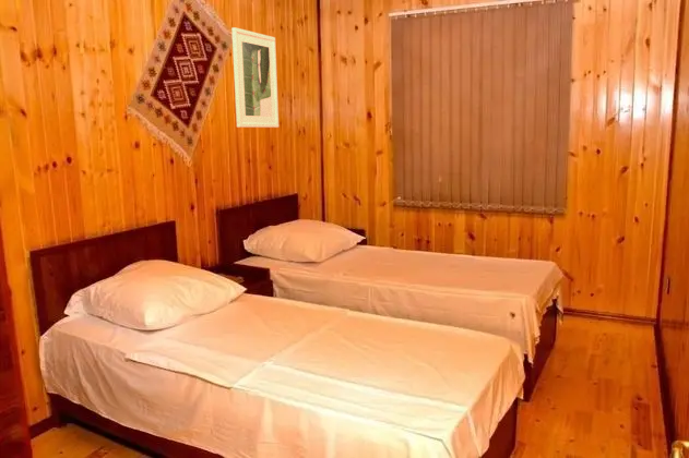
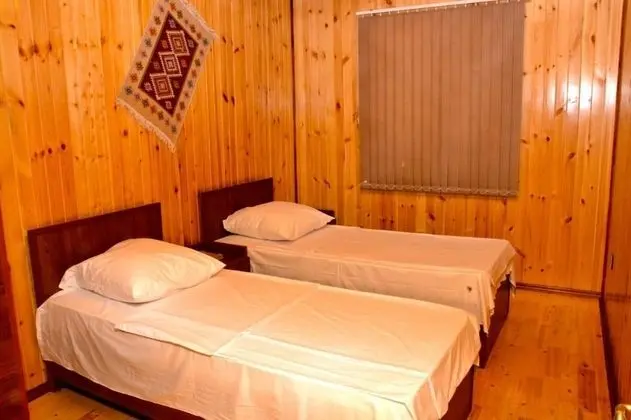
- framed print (257, 80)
